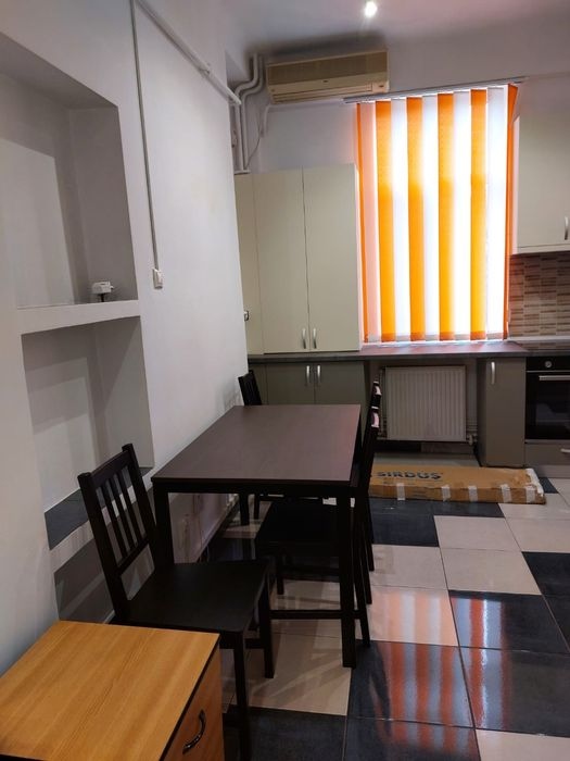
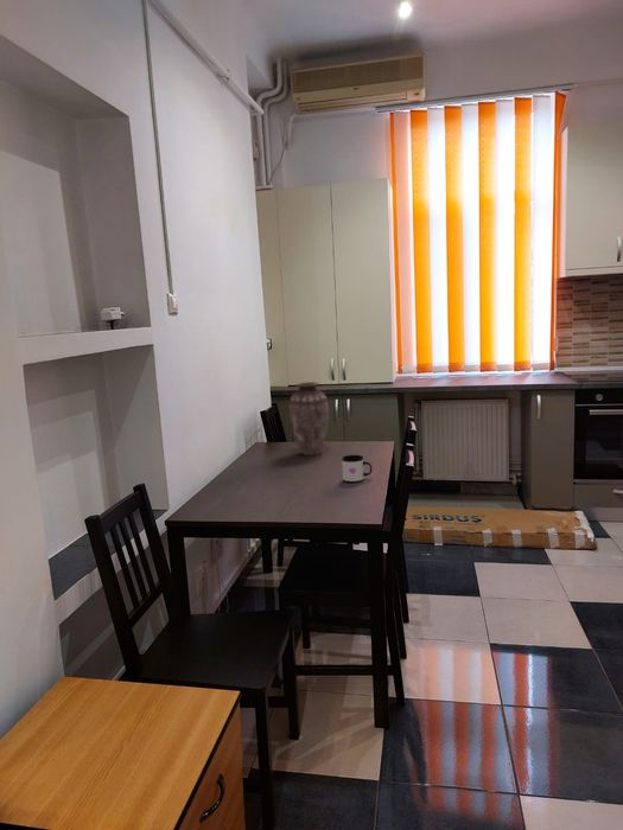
+ vase (309, 419)
+ mug (357, 468)
